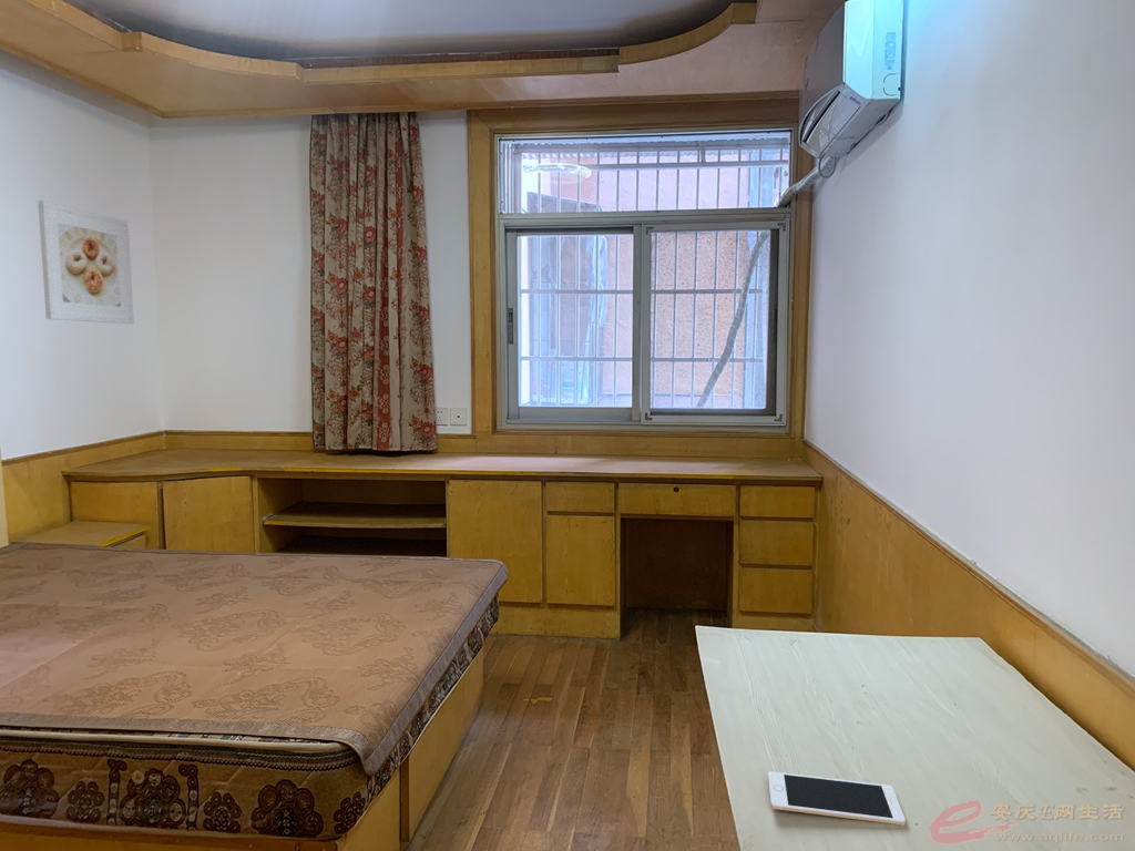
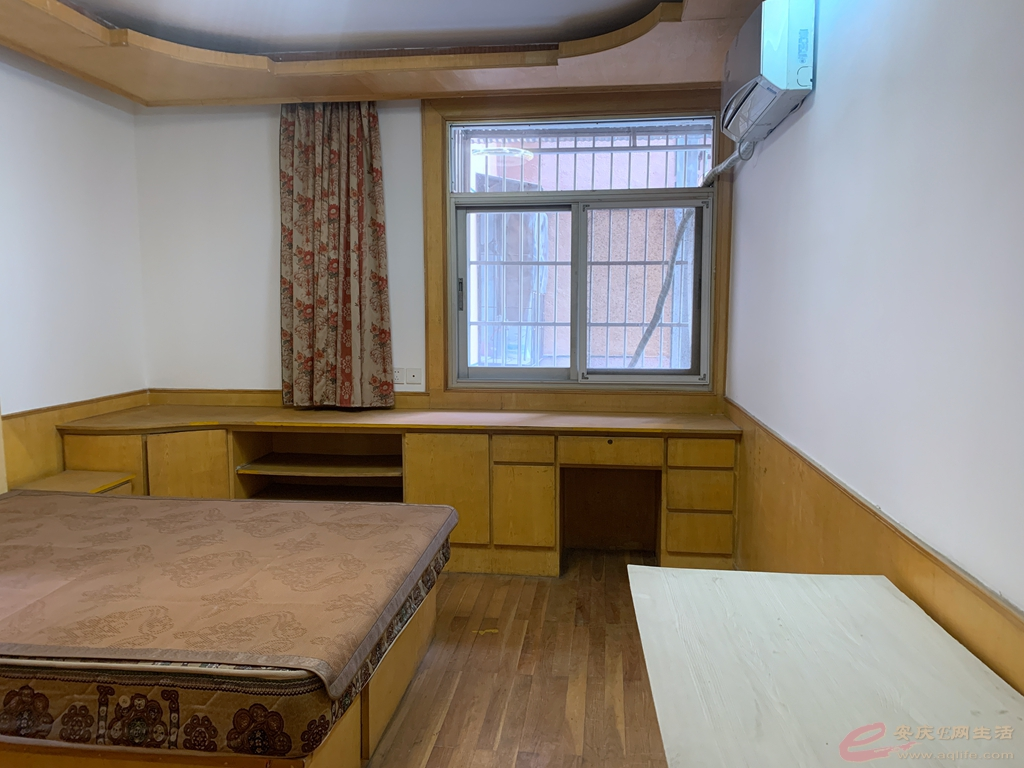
- cell phone (832, 797)
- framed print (90, 267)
